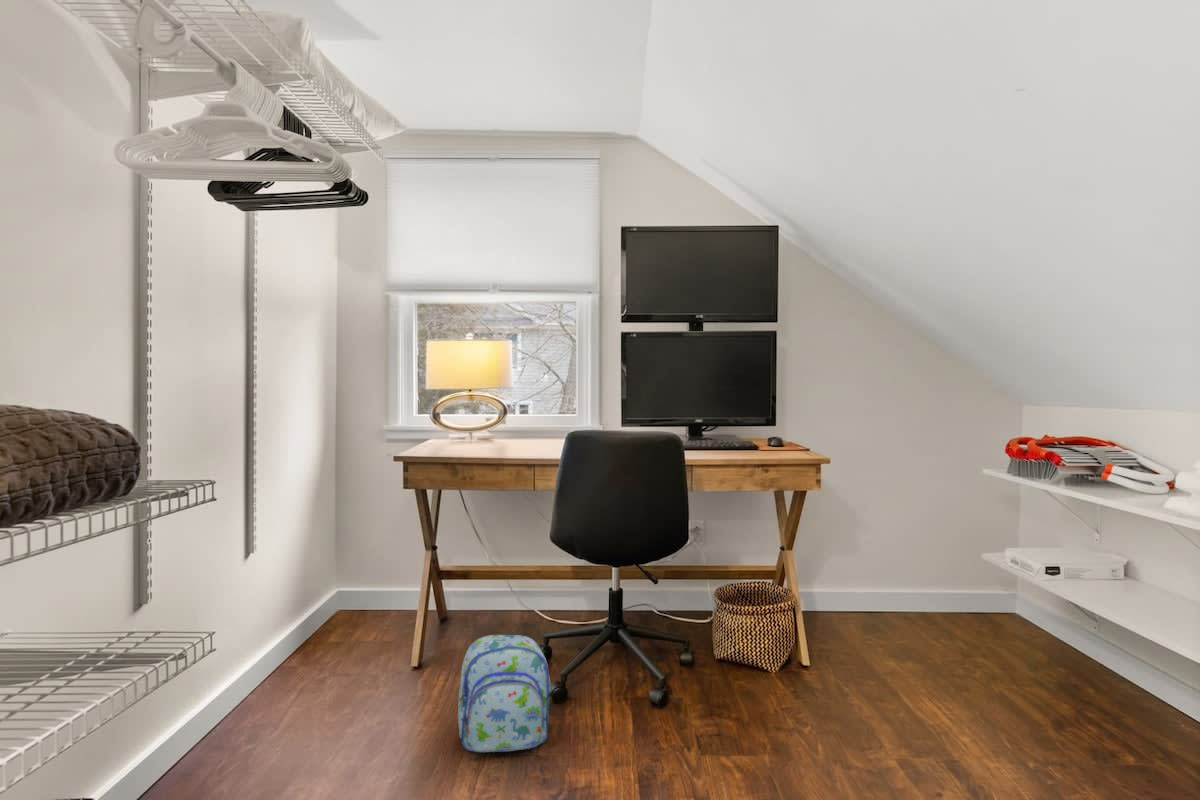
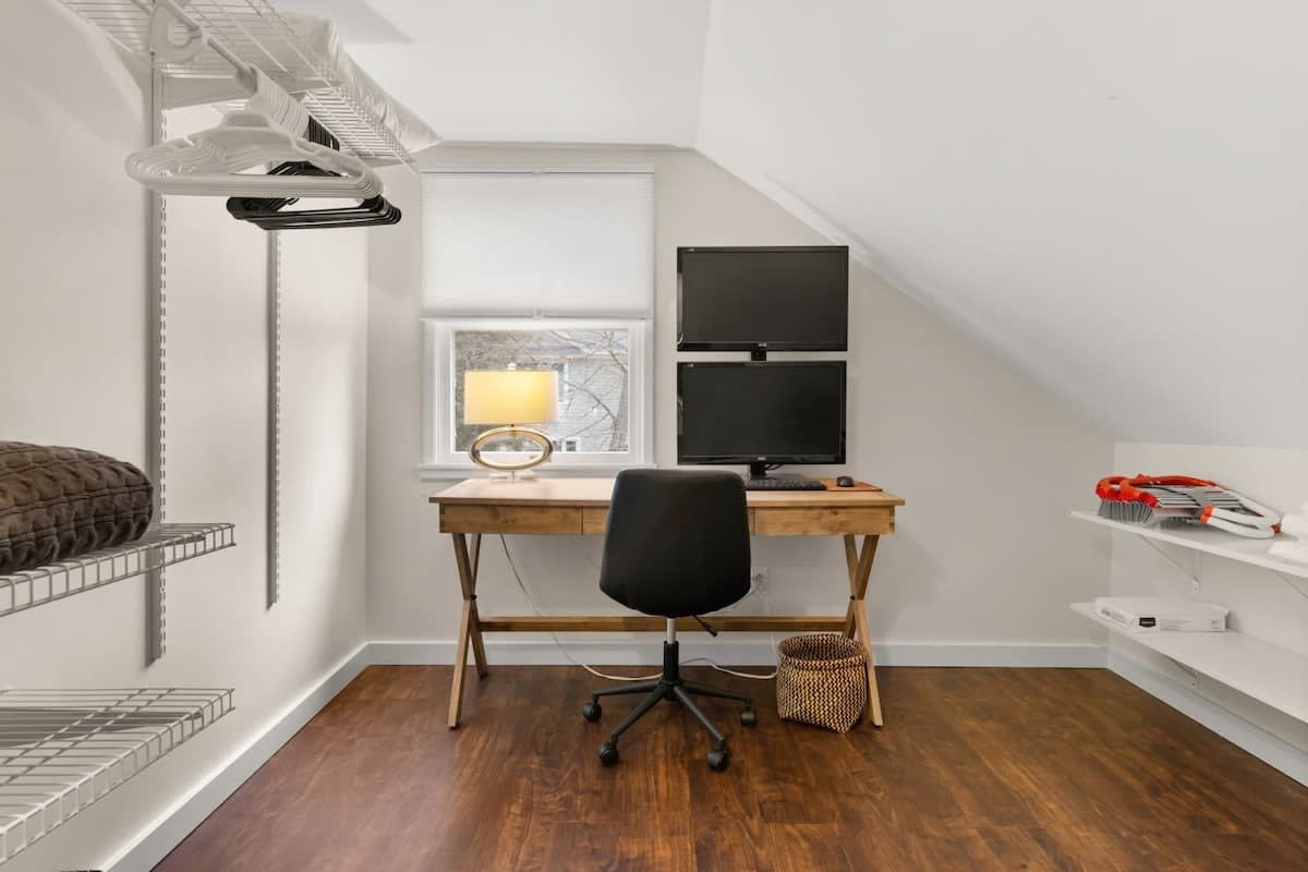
- backpack (505, 693)
